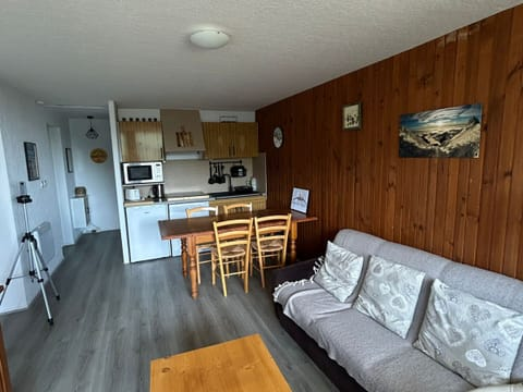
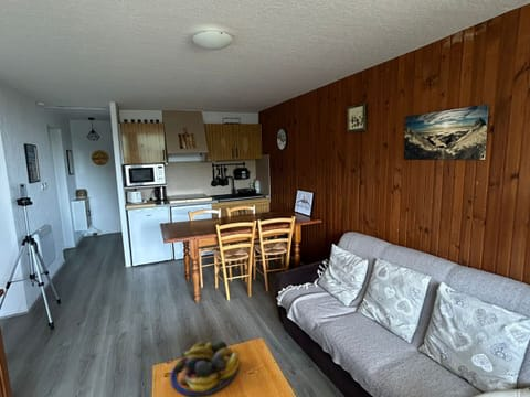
+ fruit bowl (203, 358)
